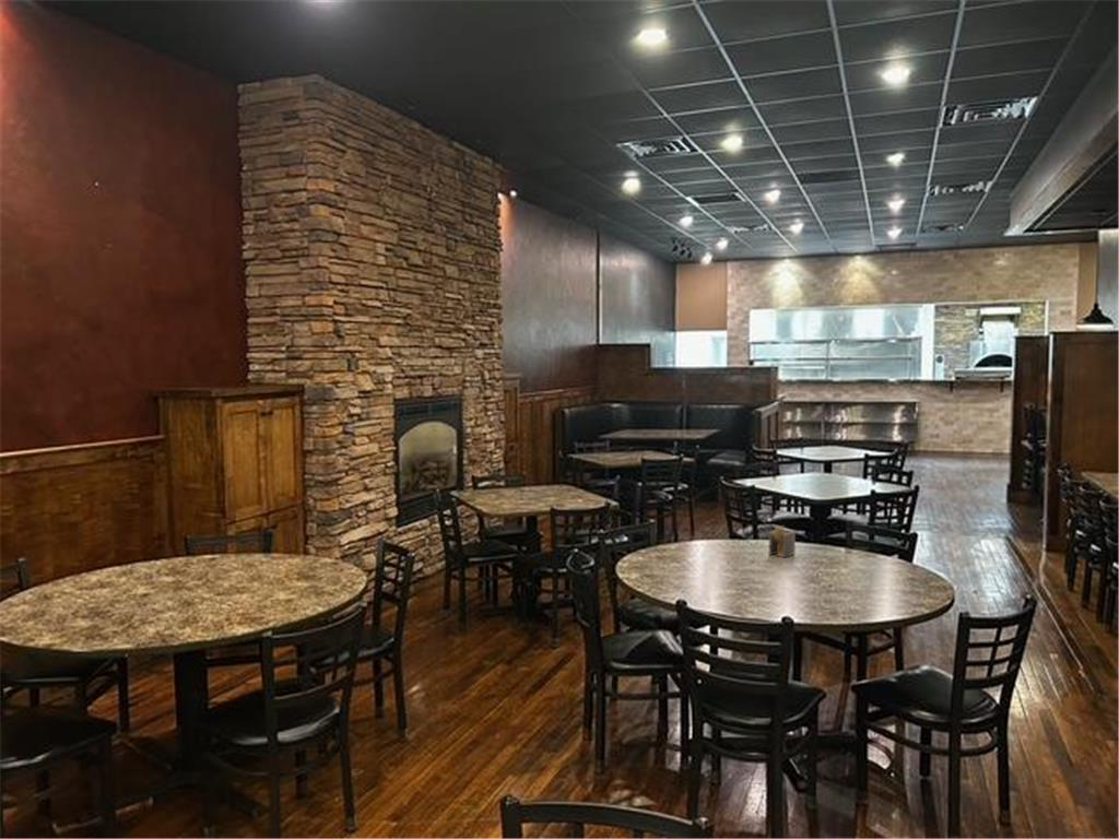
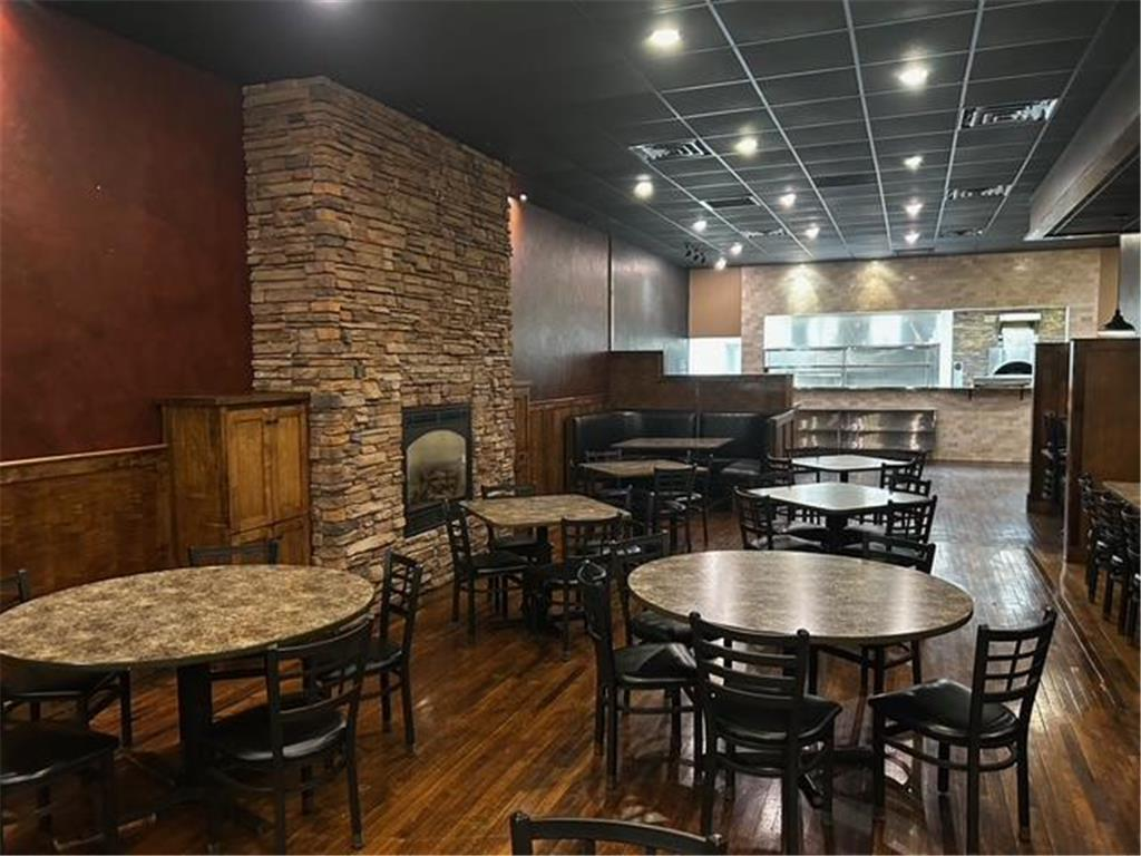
- napkin holder (781, 539)
